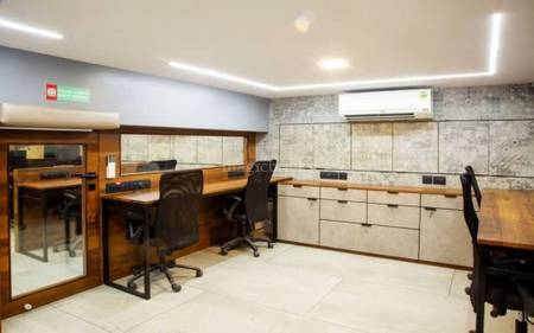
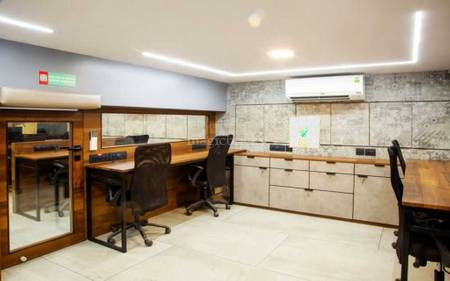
+ wall art (304, 132)
